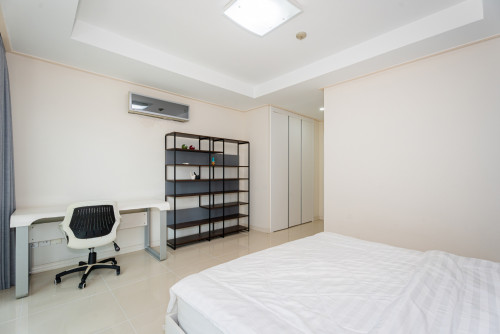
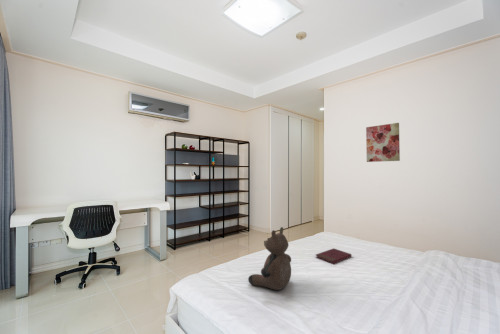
+ book (333, 255)
+ teddy bear (270, 255)
+ wall art (382, 143)
